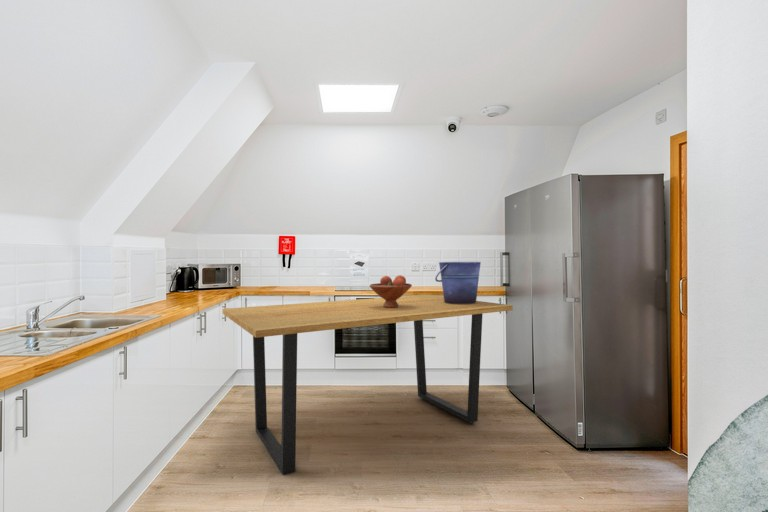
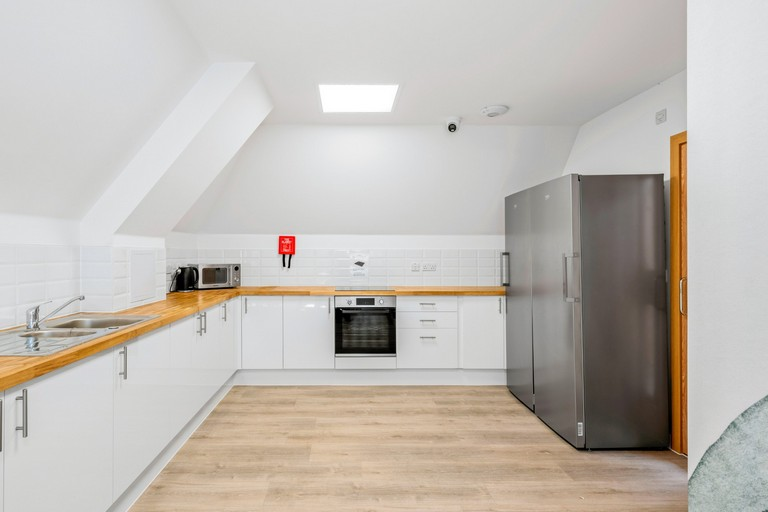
- bucket (457, 282)
- fruit bowl (390, 291)
- dining table (360, 326)
